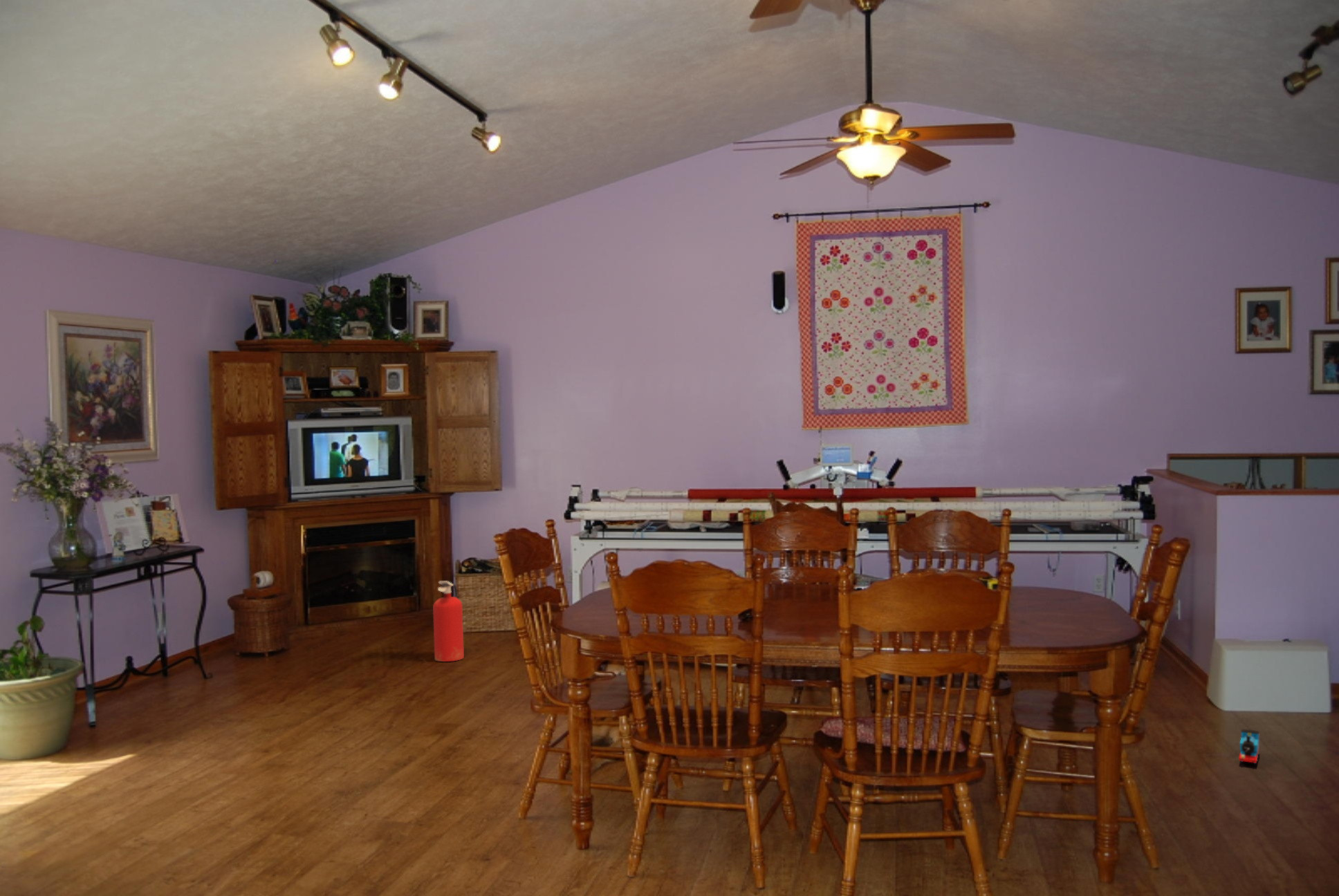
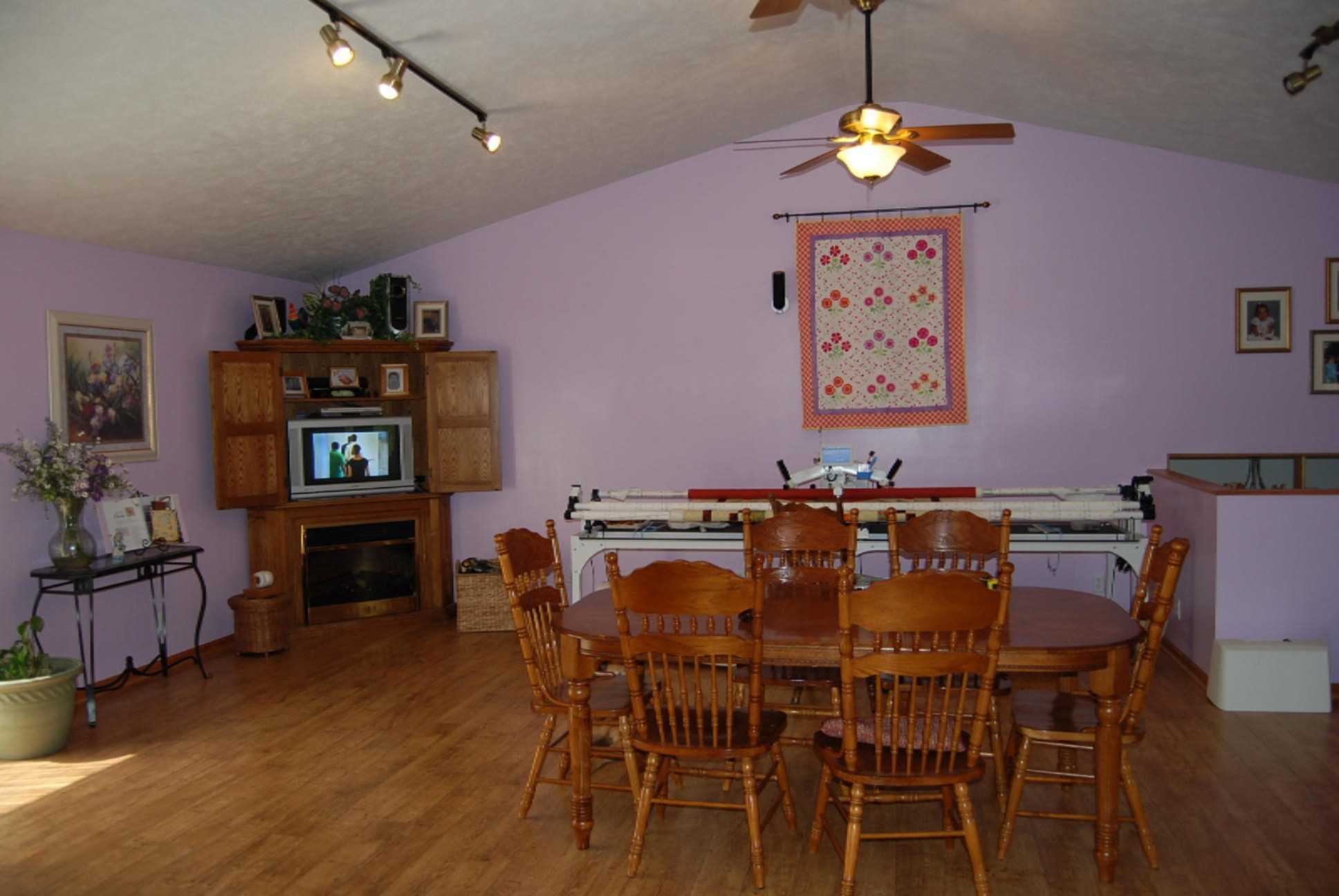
- fire extinguisher (450, 617)
- toy train (1249, 746)
